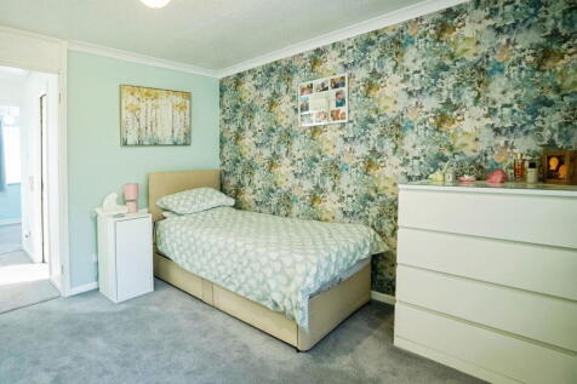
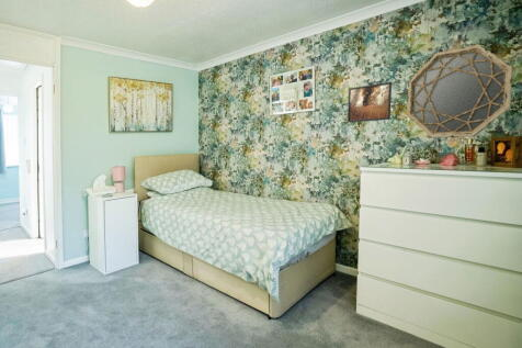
+ home mirror (454, 93)
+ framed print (368, 103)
